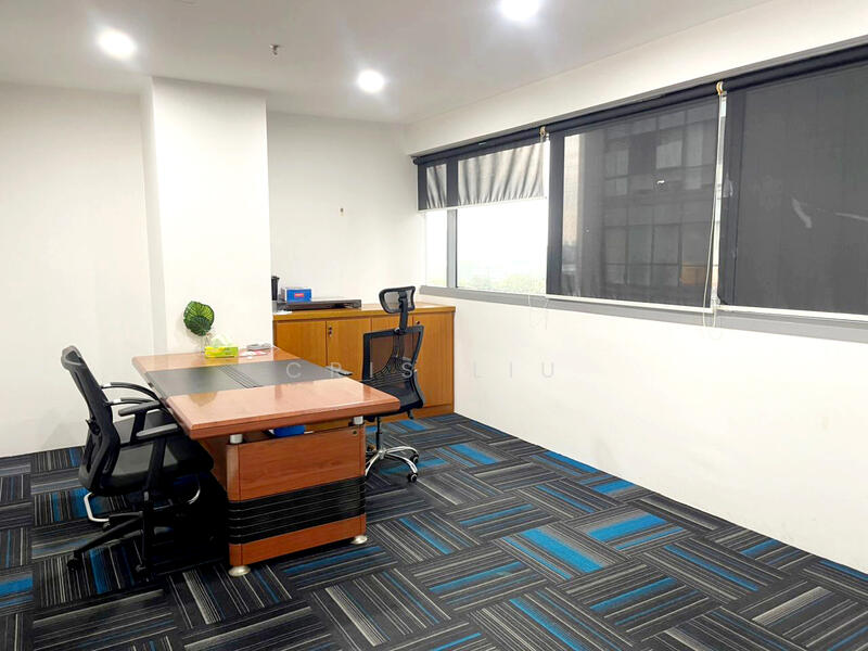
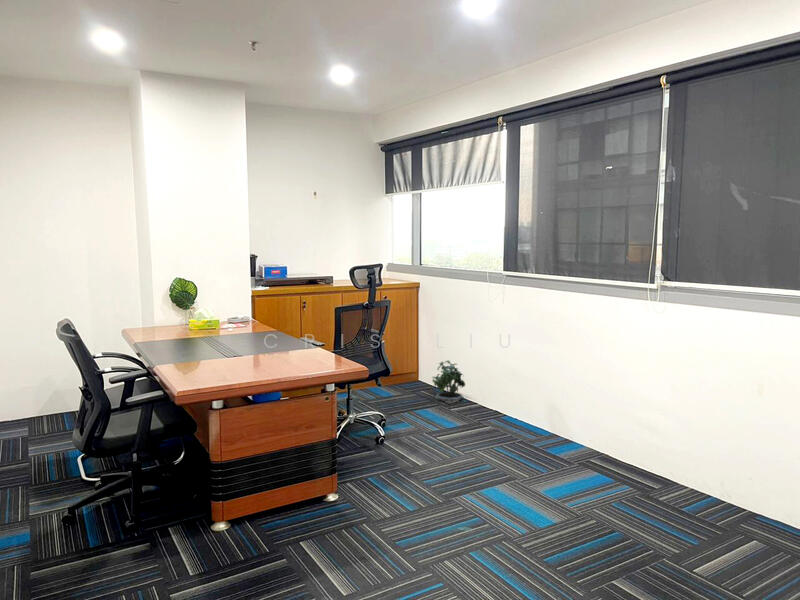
+ potted plant (448, 379)
